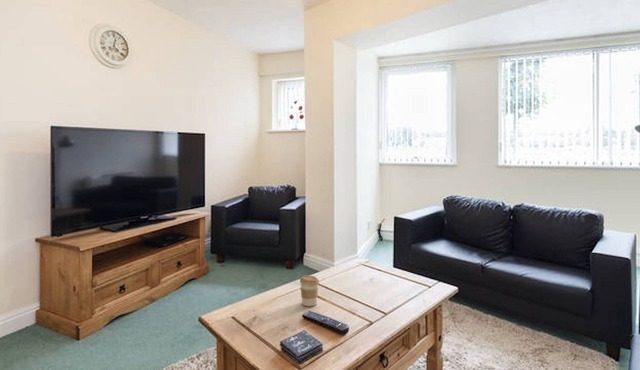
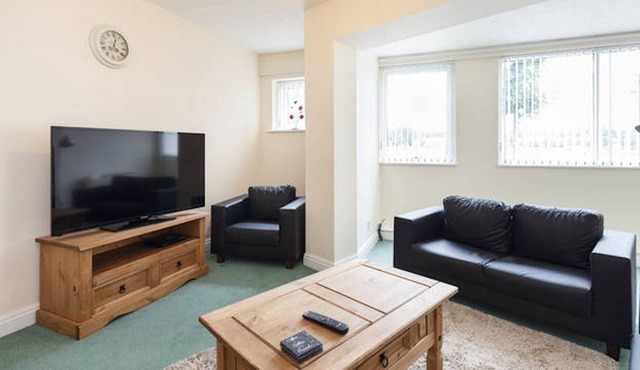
- coffee cup (309, 290)
